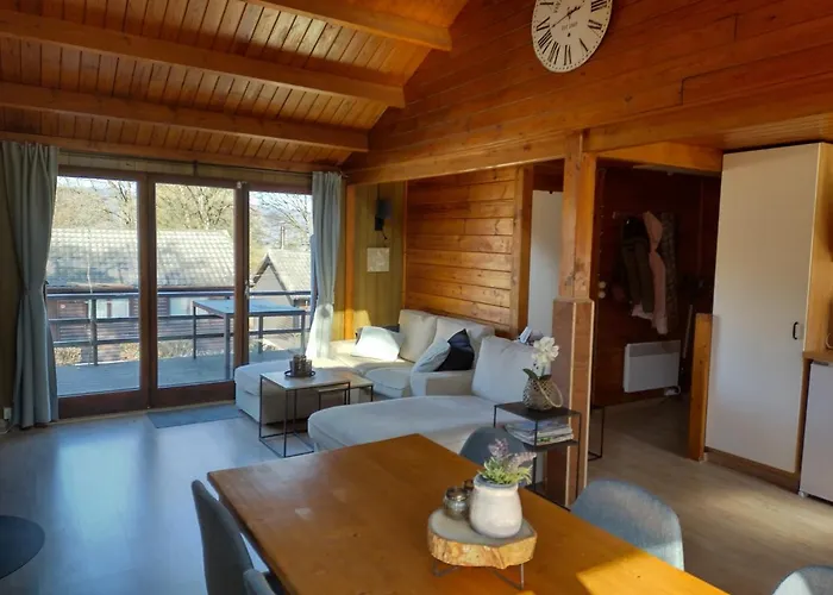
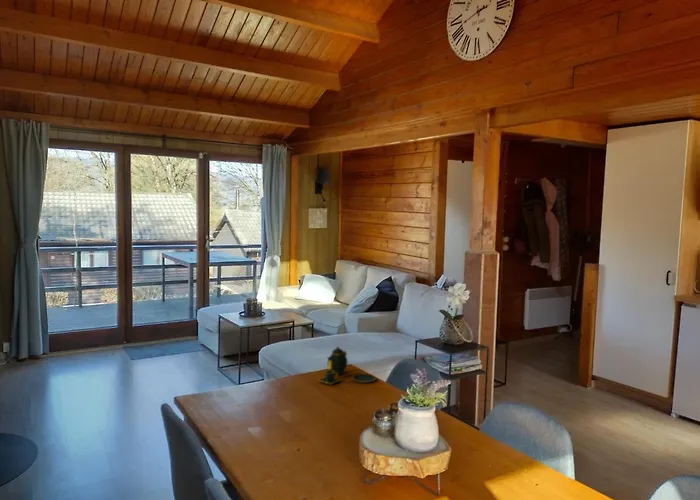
+ teapot (345, 365)
